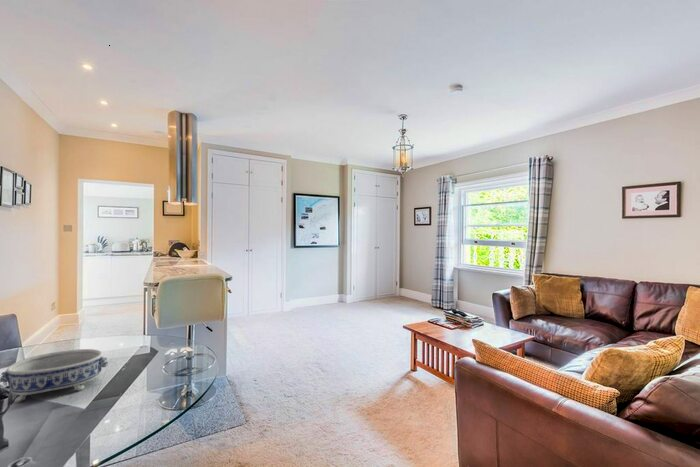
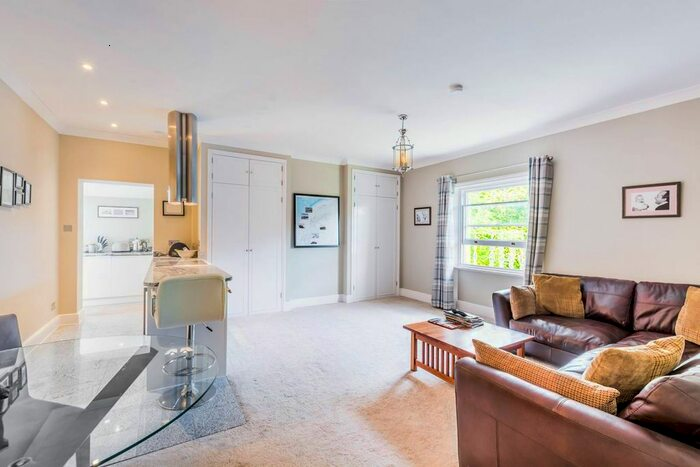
- decorative bowl (57, 373)
